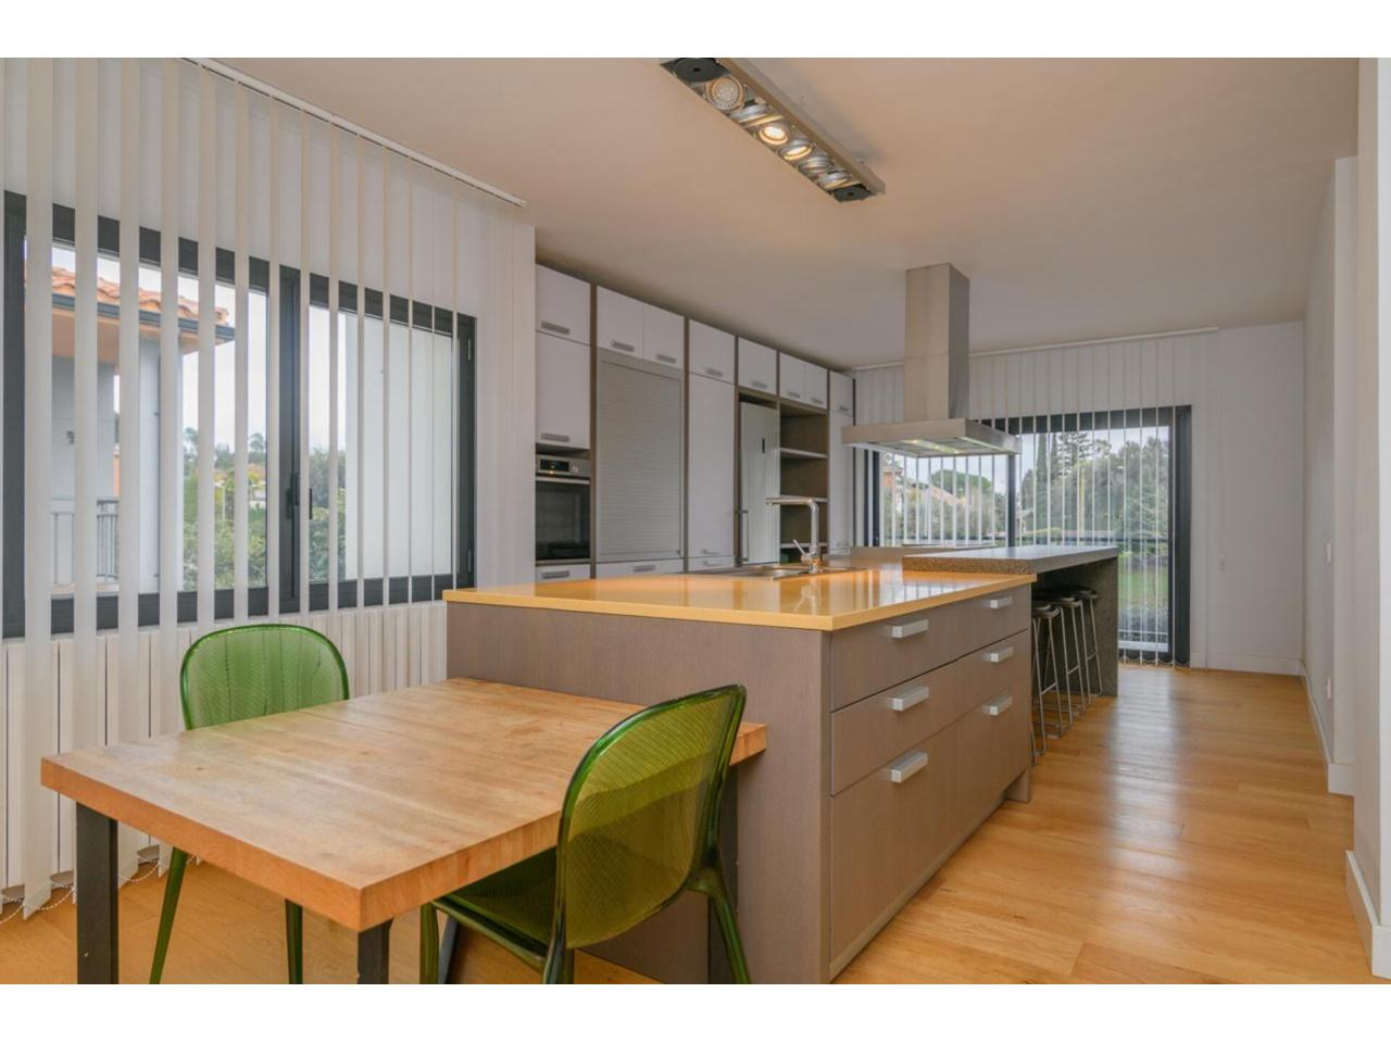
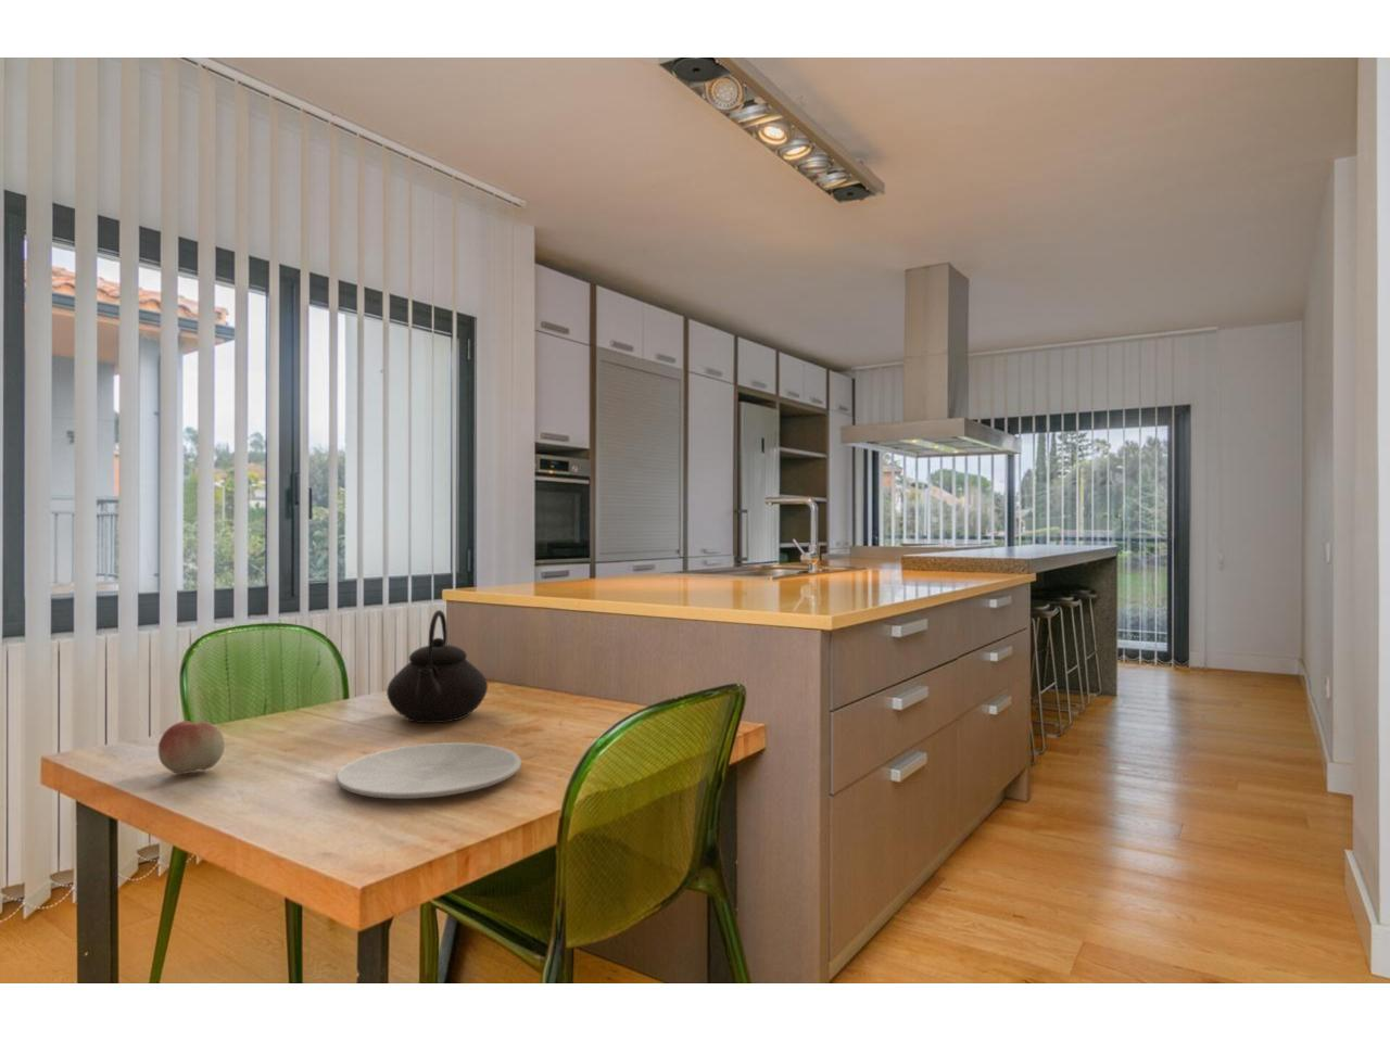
+ fruit (192, 745)
+ teapot (436, 664)
+ plate (431, 771)
